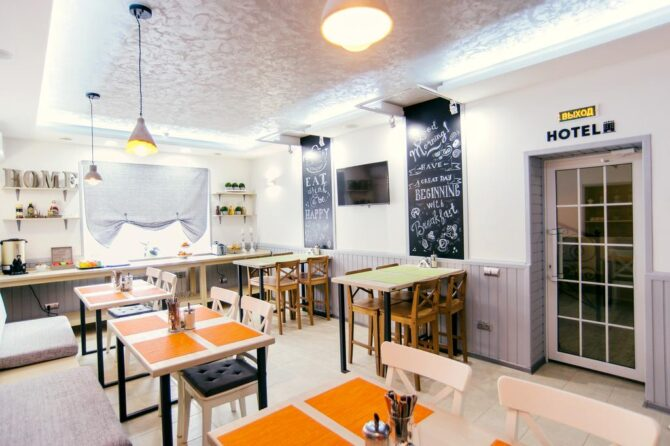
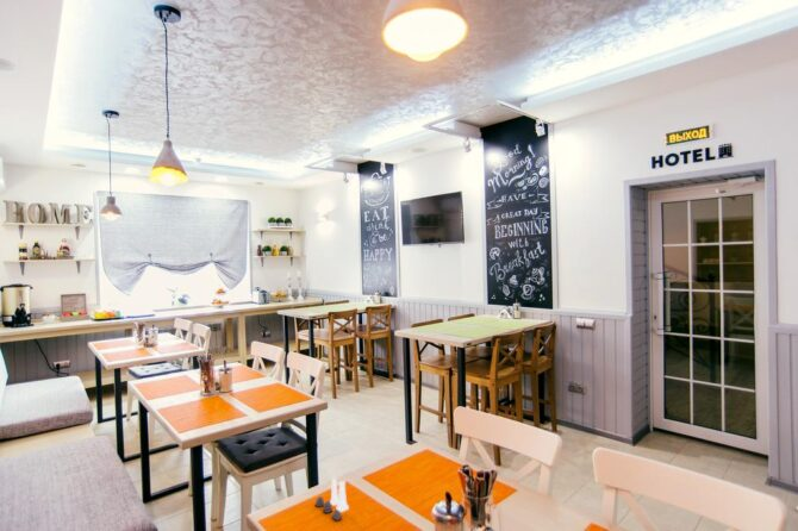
+ salt and pepper shaker set (333, 495)
